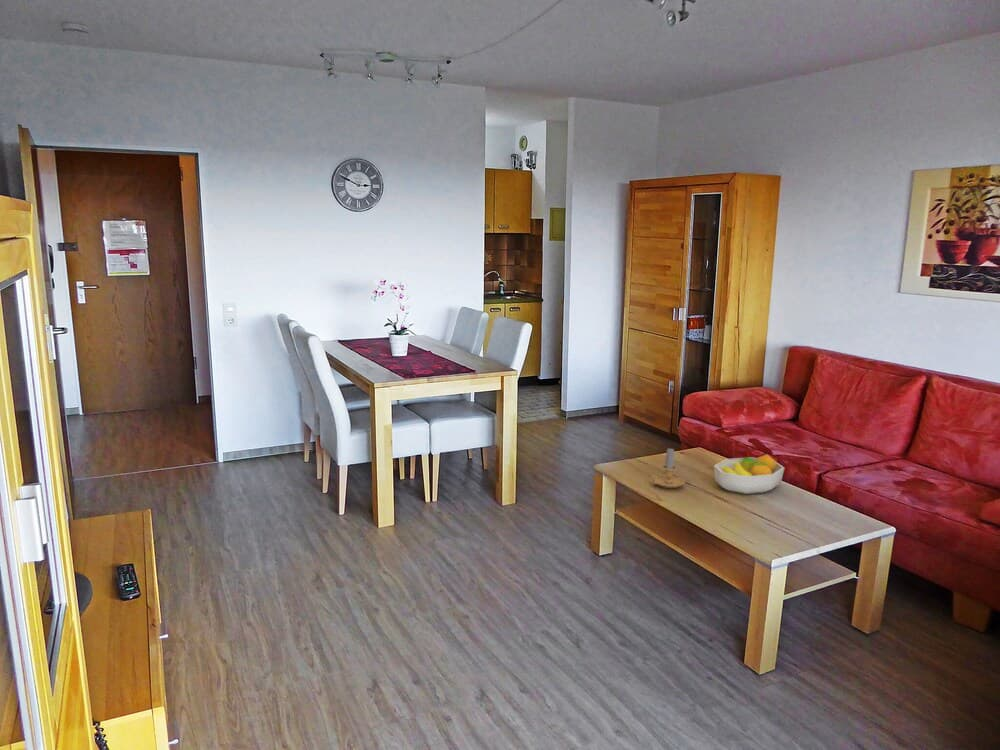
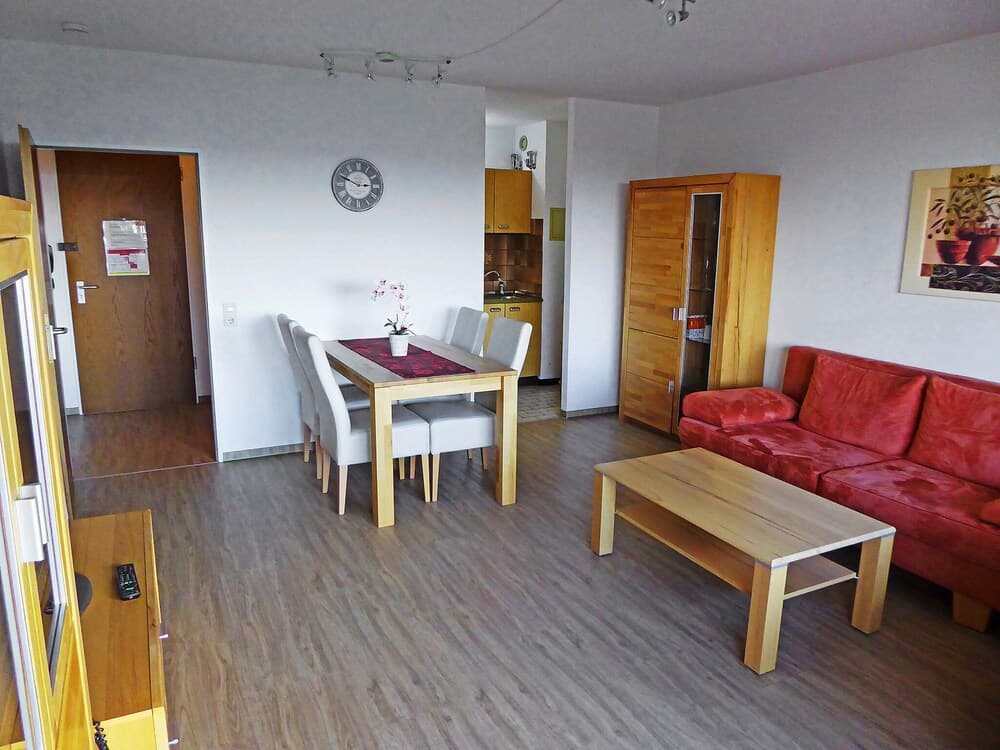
- candle (666, 466)
- fruit bowl (748, 472)
